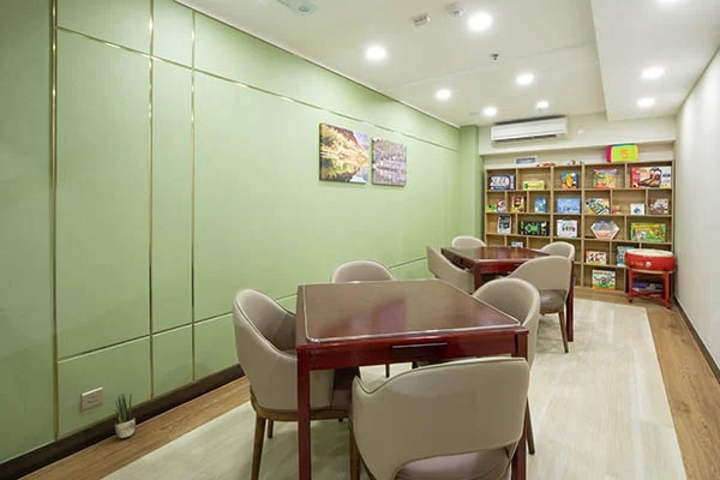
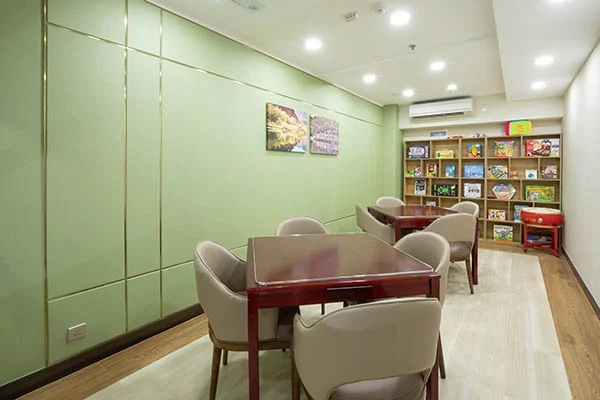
- potted plant (124, 413)
